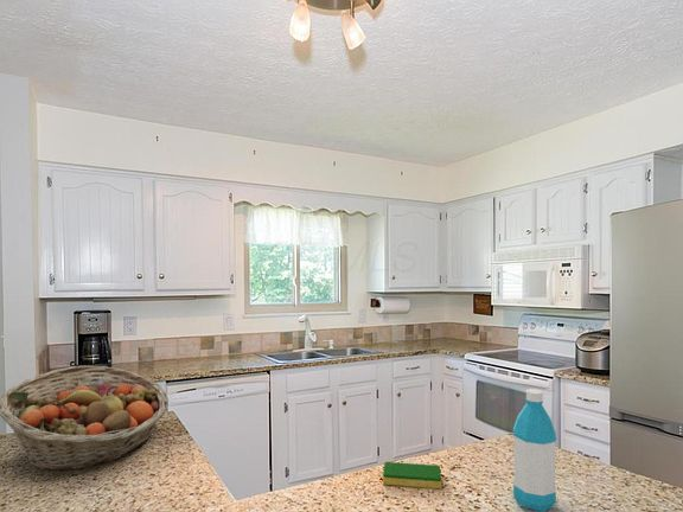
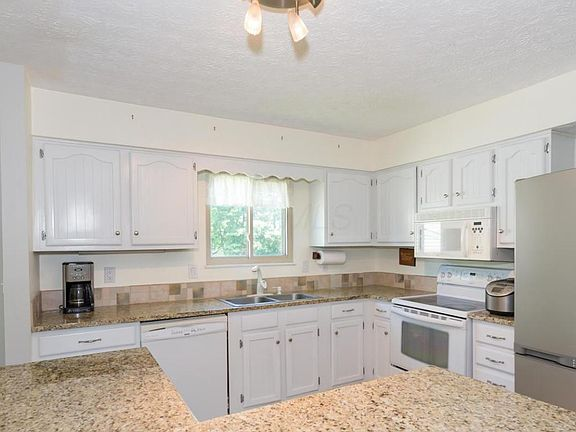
- fruit basket (91, 411)
- water bottle (534, 447)
- dish sponge (411, 474)
